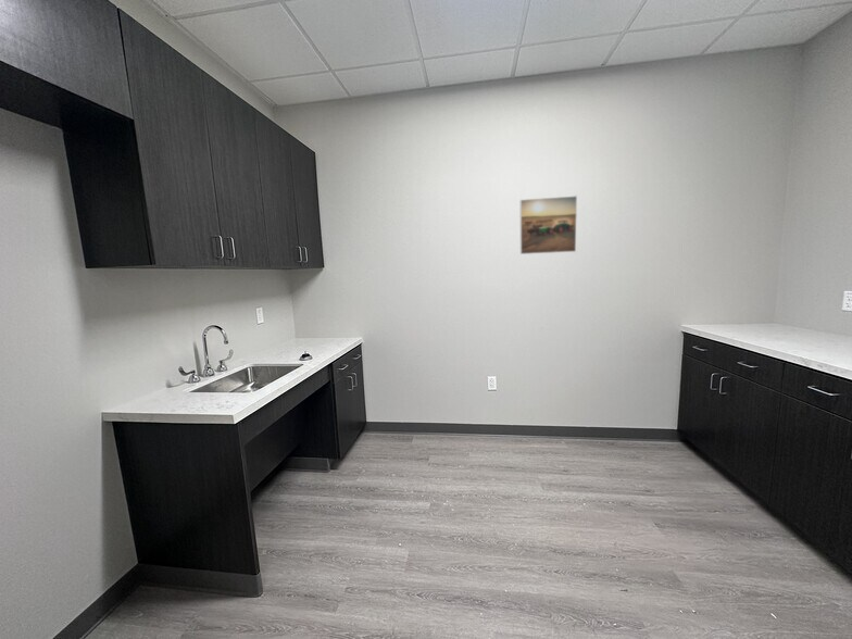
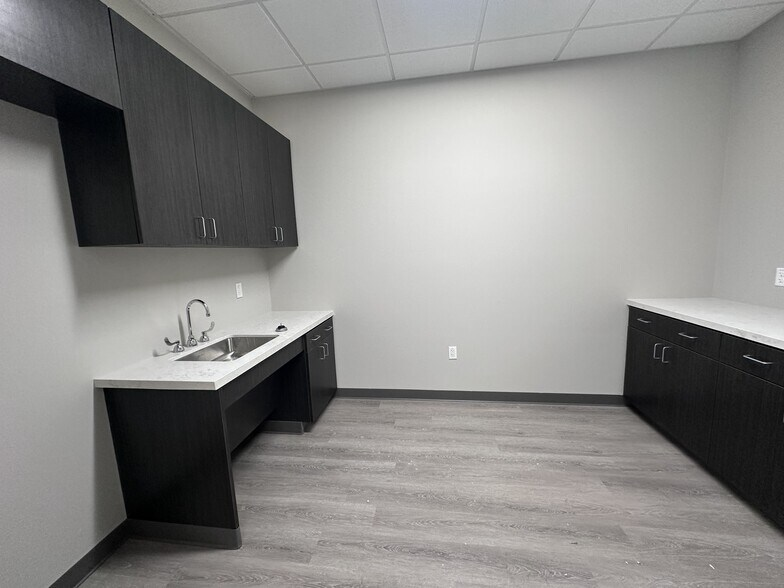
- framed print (548, 225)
